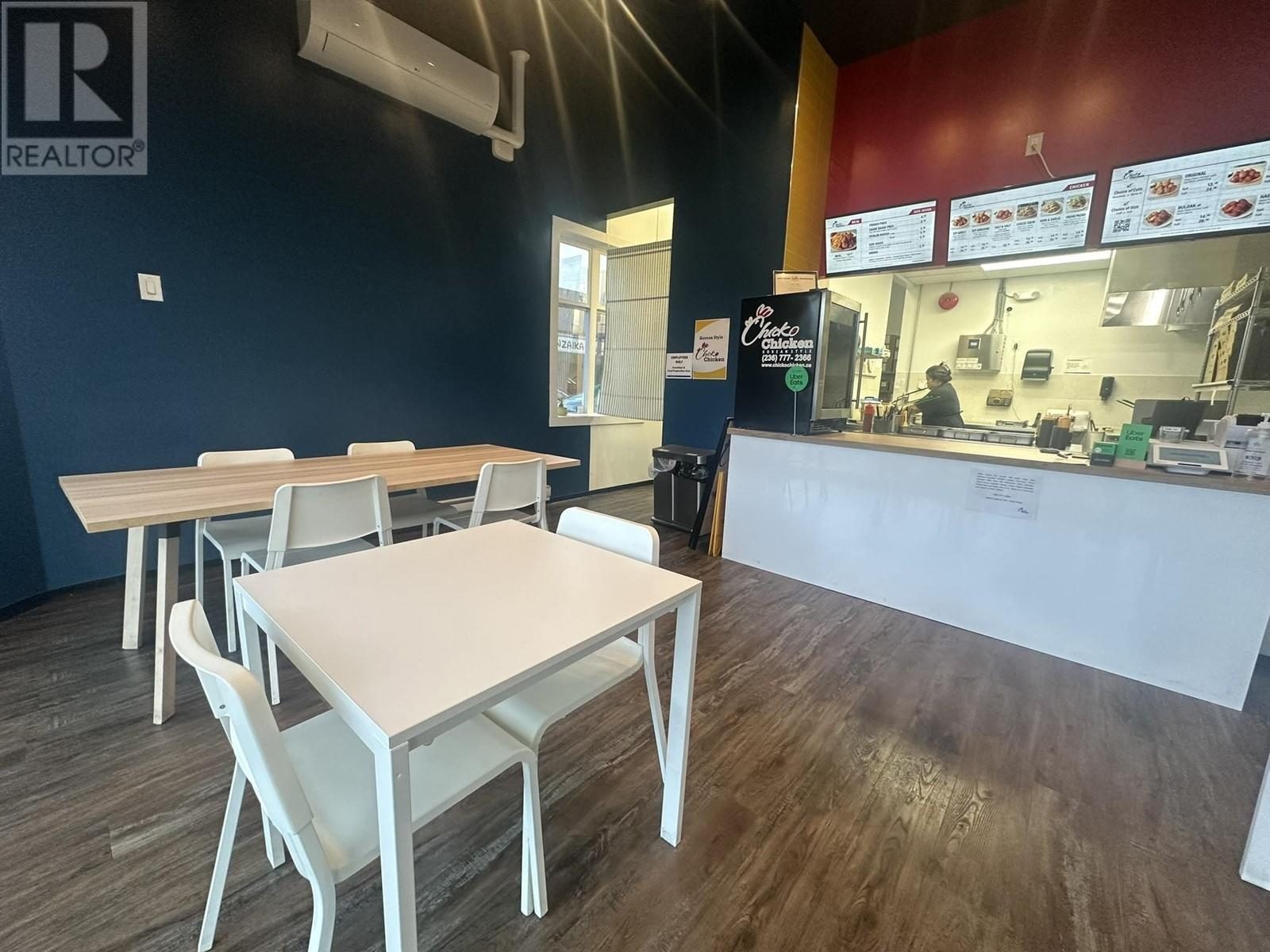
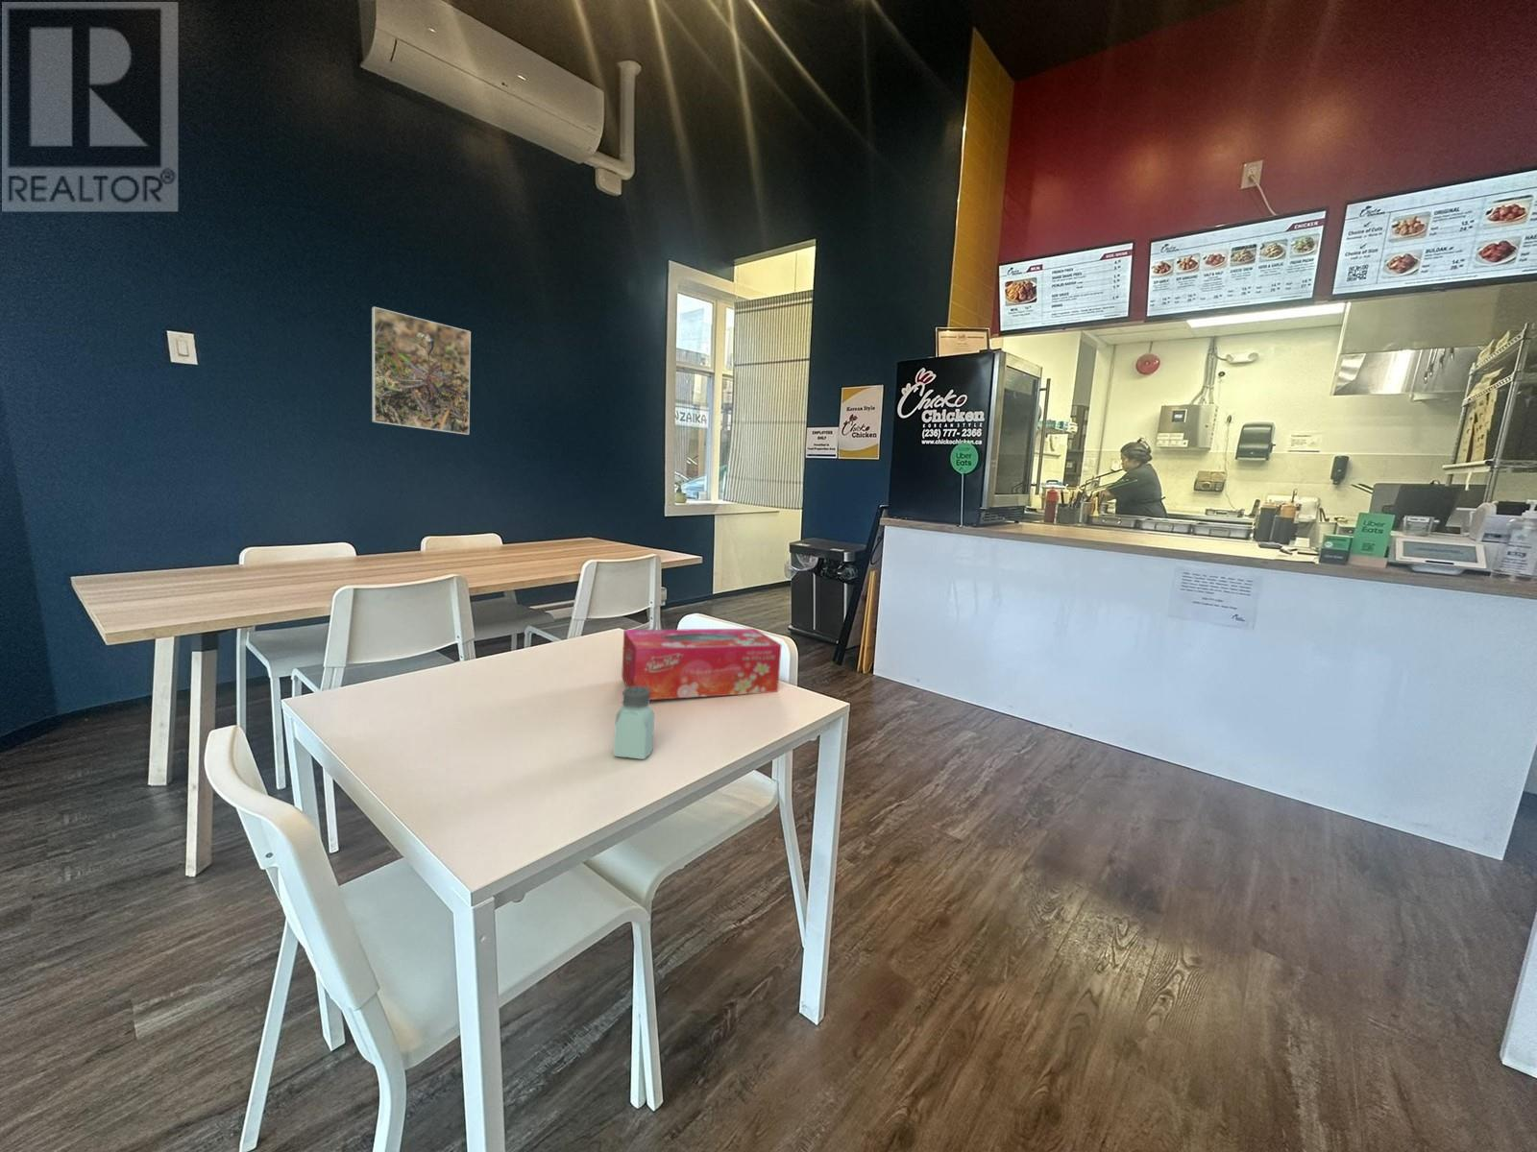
+ tissue box (701, 661)
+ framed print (422, 374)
+ saltshaker (635, 721)
